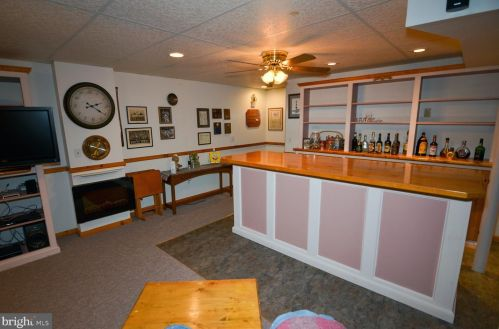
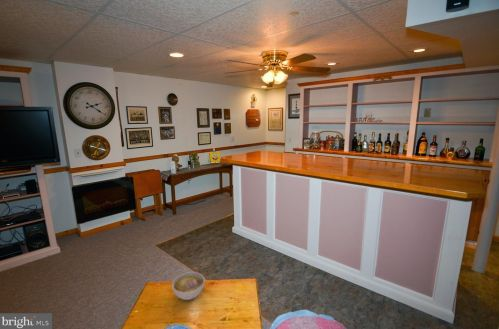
+ bowl (189, 288)
